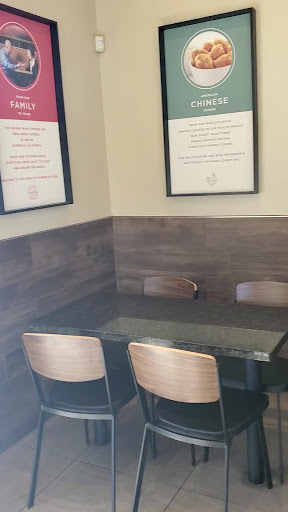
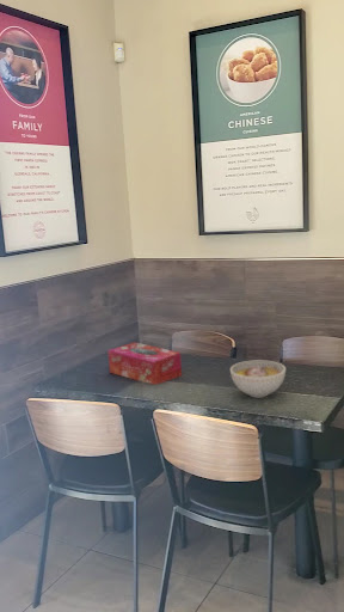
+ bowl (258, 381)
+ tissue box (143, 362)
